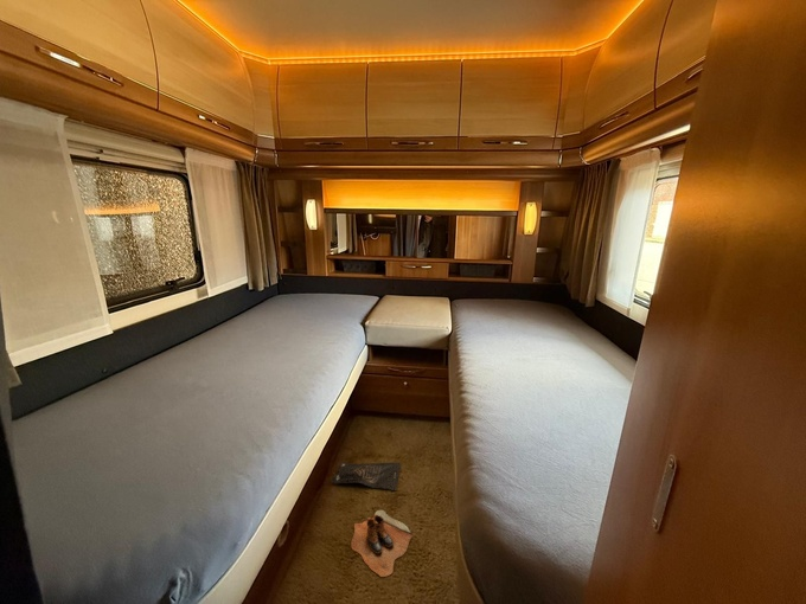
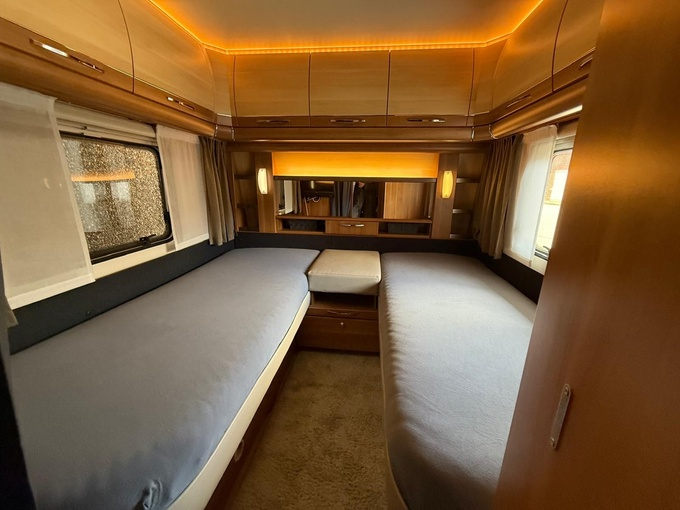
- bag (367, 470)
- boots (380, 532)
